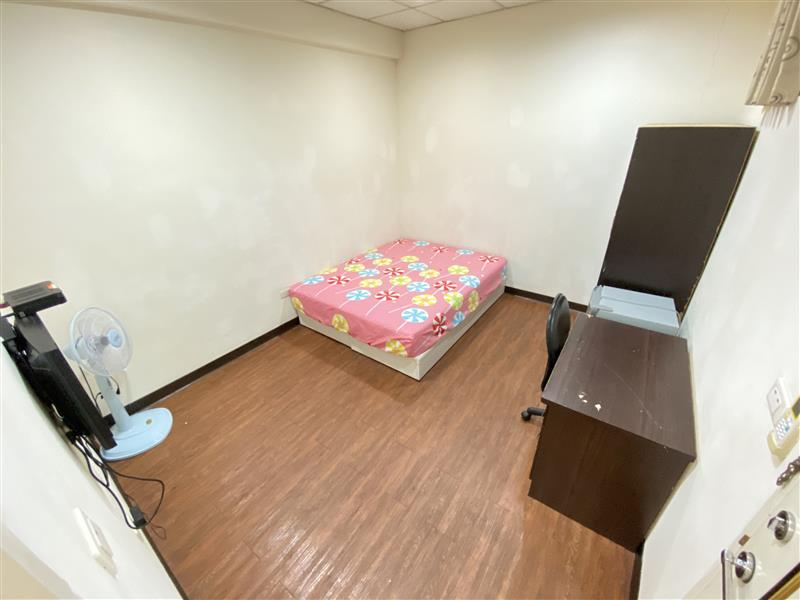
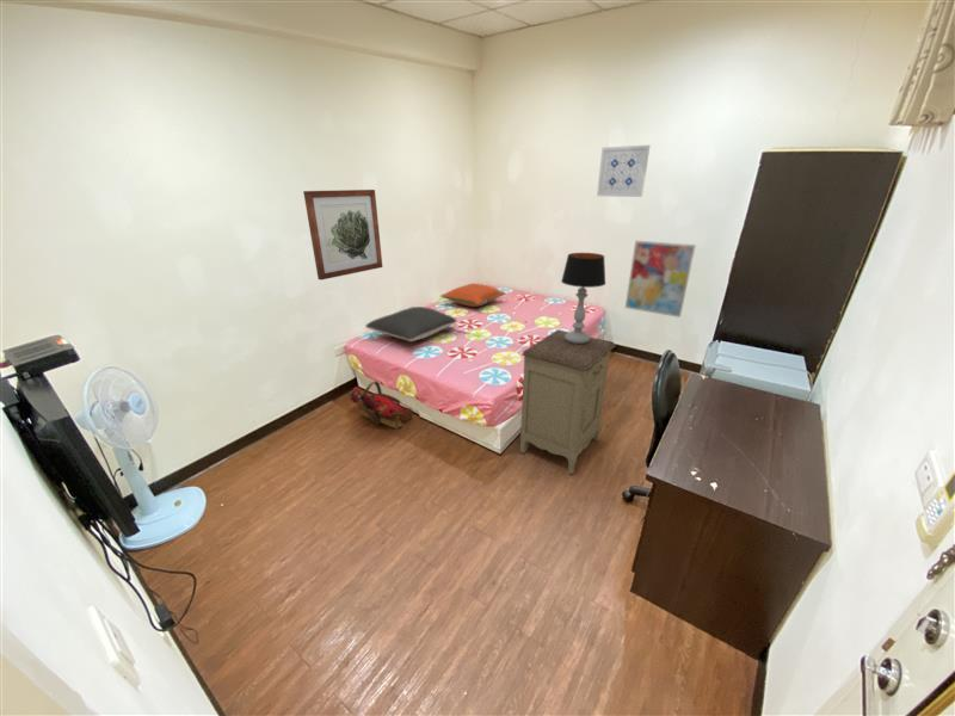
+ pillow (473, 294)
+ pillow (411, 323)
+ wall art (346, 233)
+ nightstand (569, 400)
+ wall art (658, 278)
+ wall art (622, 172)
+ table lamp (581, 300)
+ backpack (375, 402)
